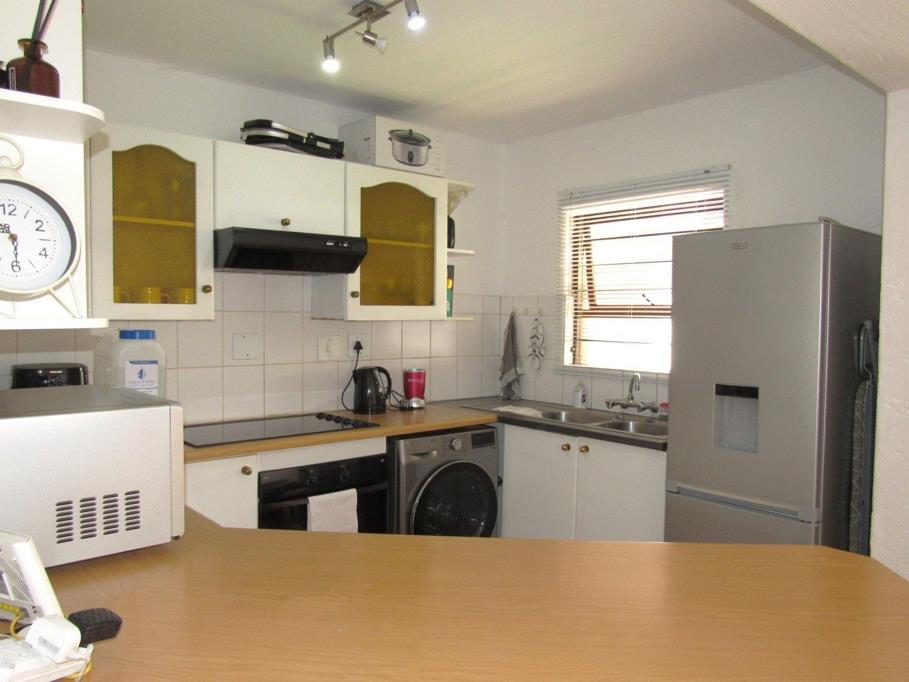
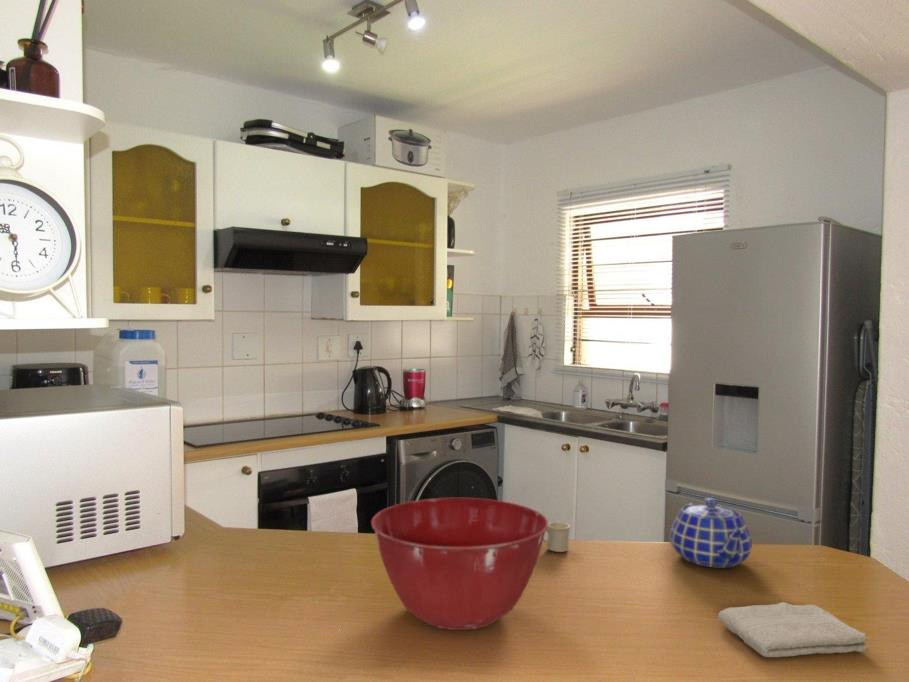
+ washcloth (791, 628)
+ mug (543, 538)
+ mixing bowl (459, 564)
+ teapot (712, 530)
